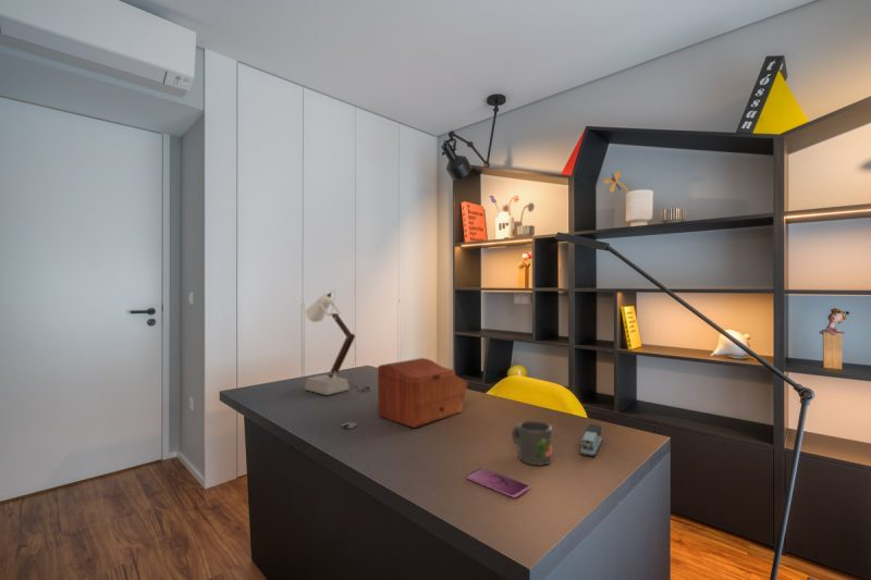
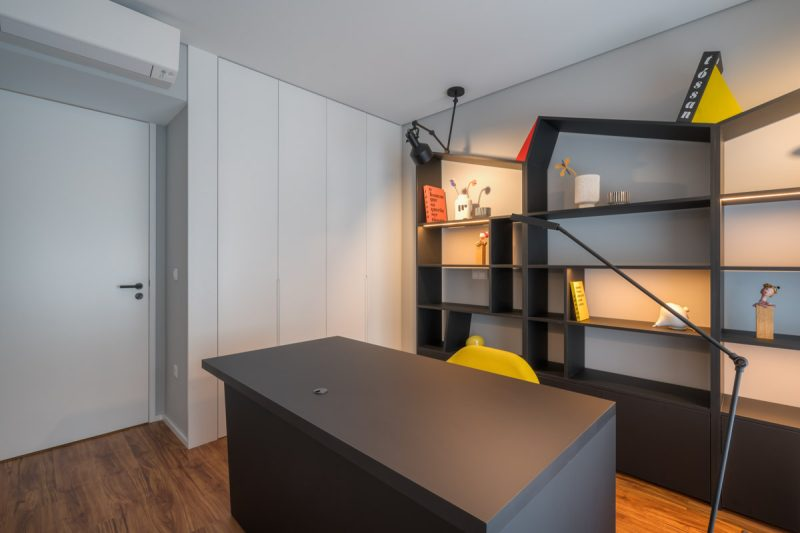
- sewing box (425, 387)
- mug (530, 440)
- stapler (591, 437)
- desk lamp (343, 343)
- smartphone (496, 481)
